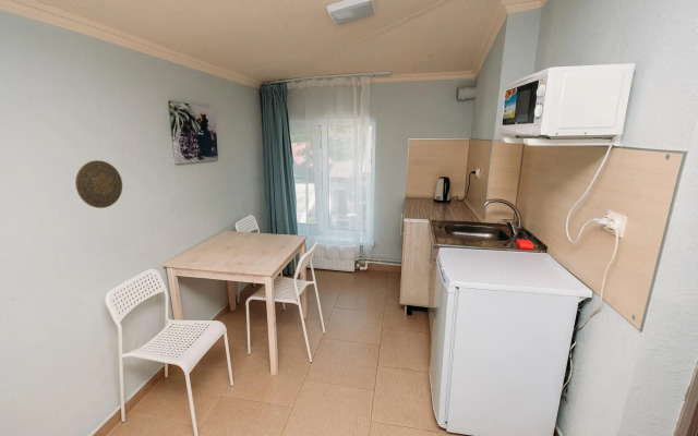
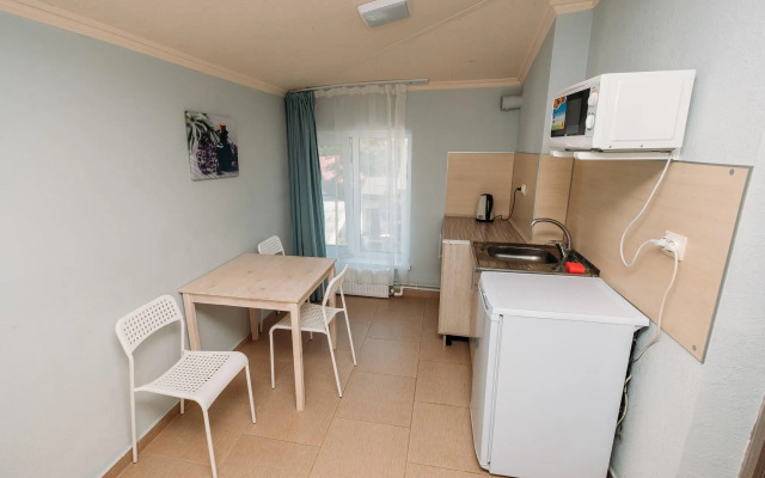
- decorative plate (101, 184)
